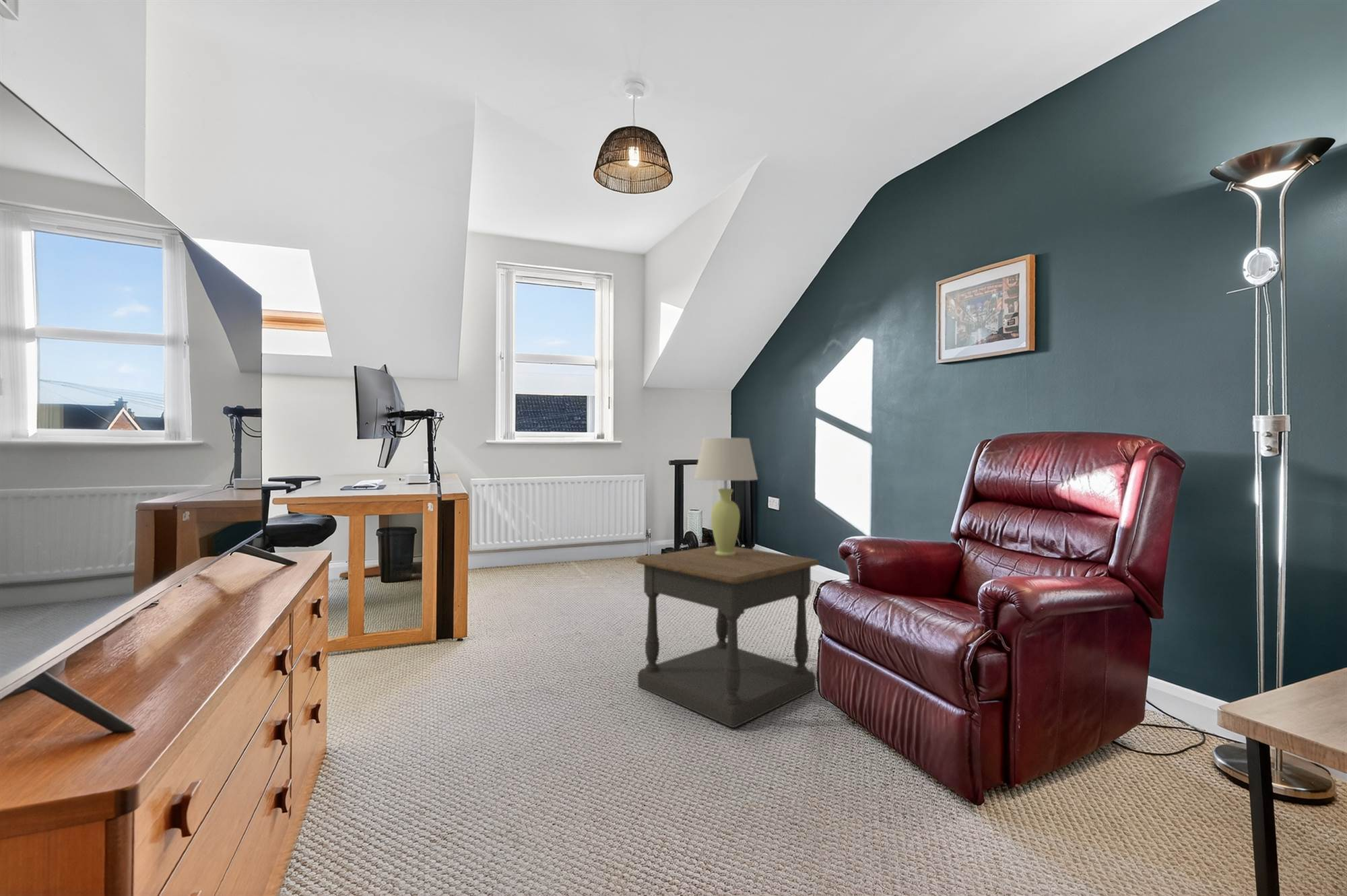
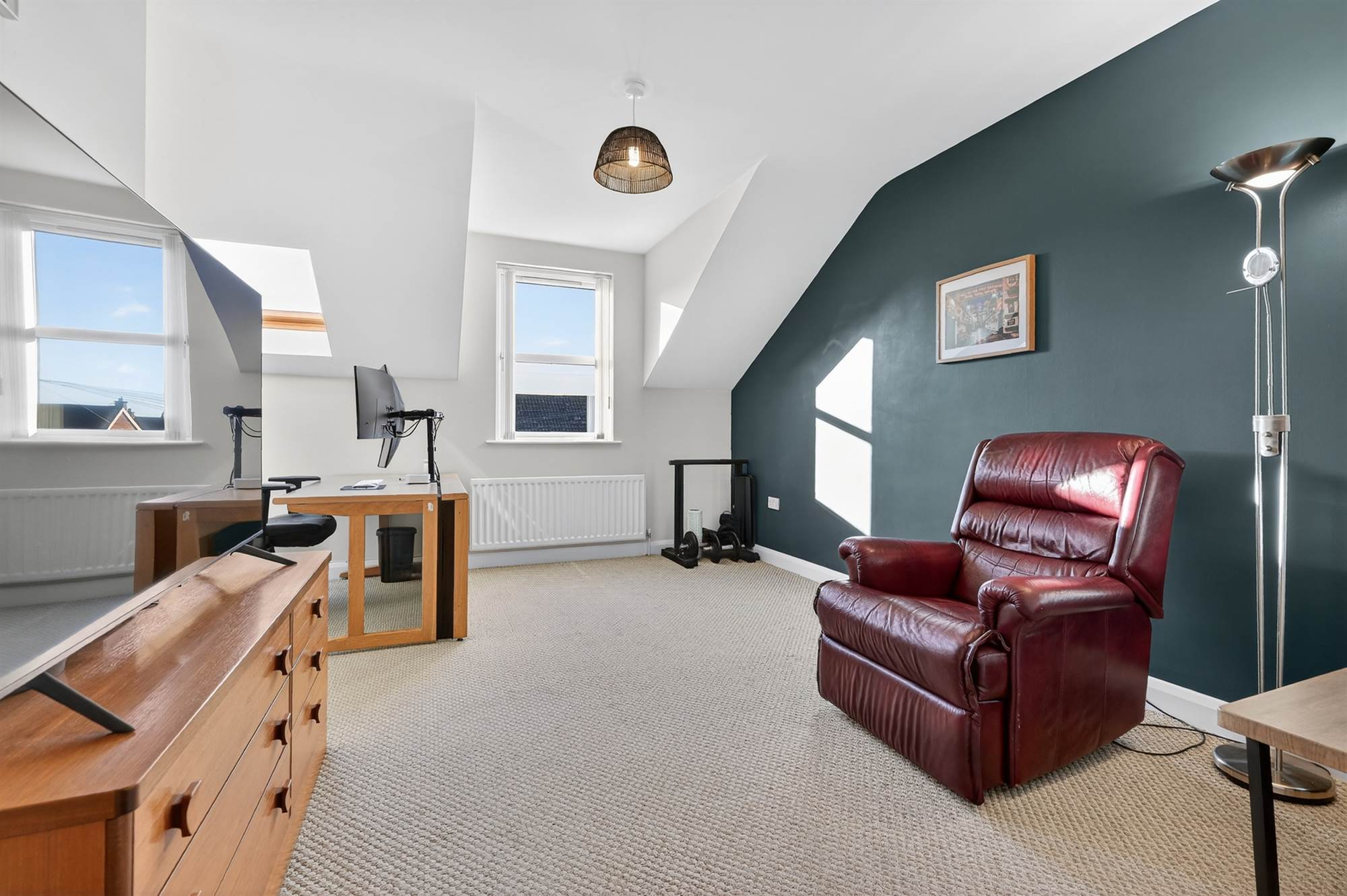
- side table (727, 623)
- table lamp (725, 495)
